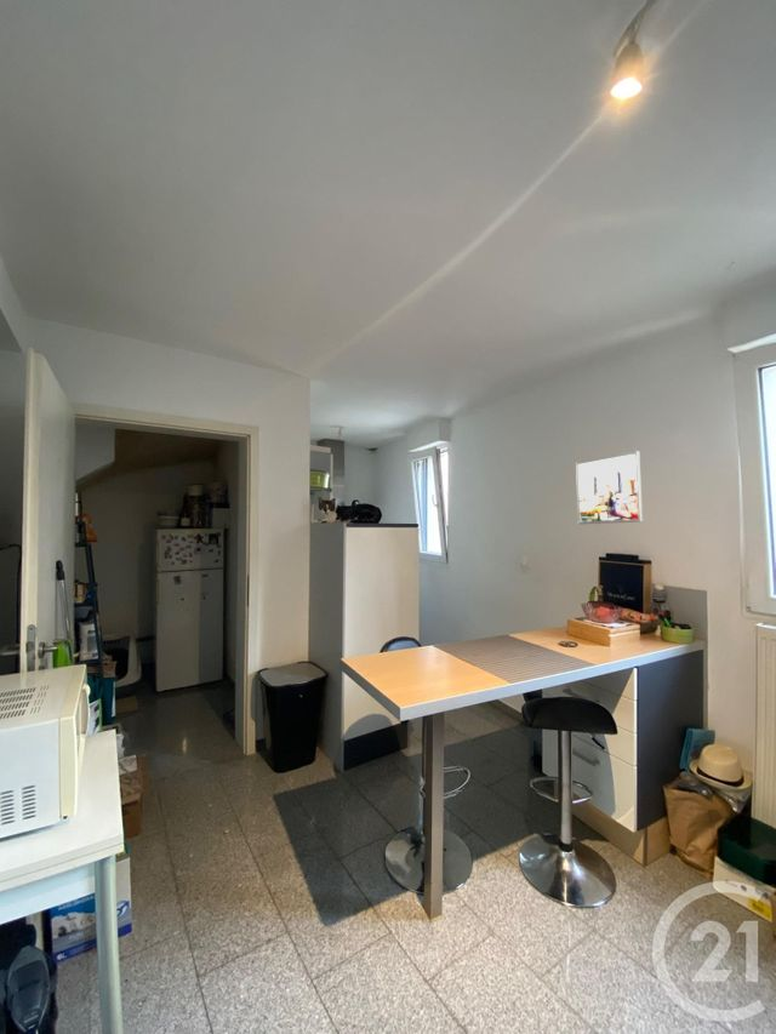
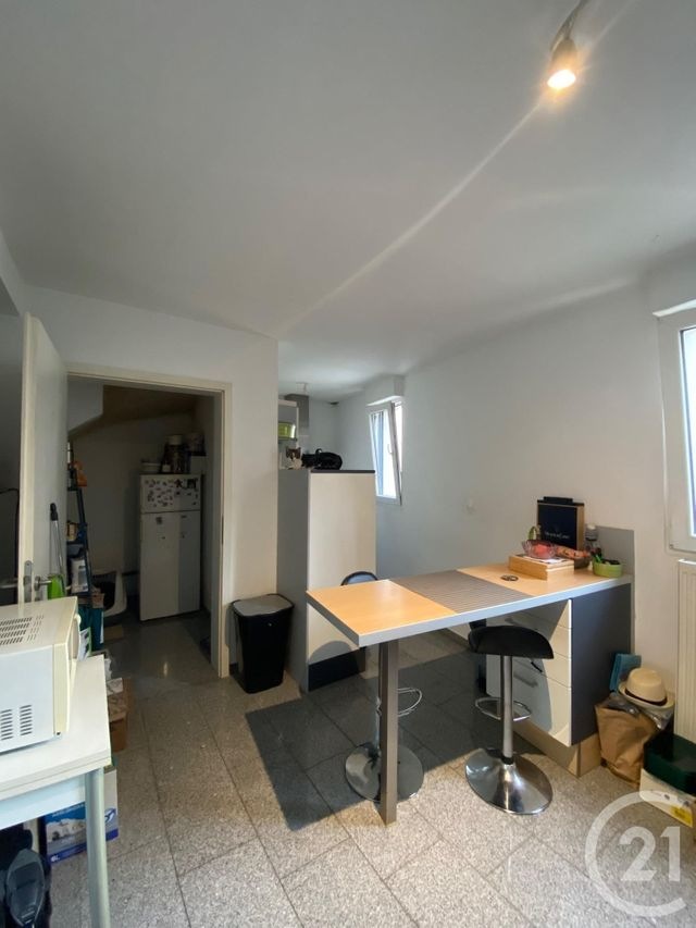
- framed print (606, 490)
